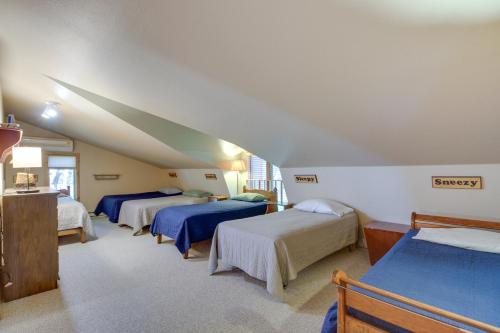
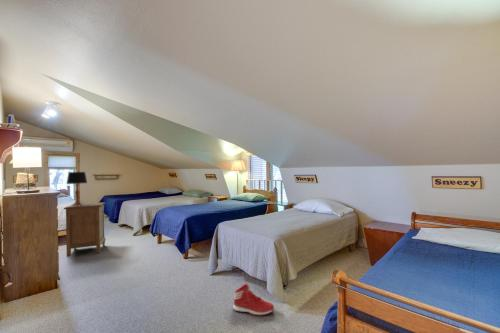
+ table lamp (77, 188)
+ nightstand (87, 227)
+ sneaker (253, 298)
